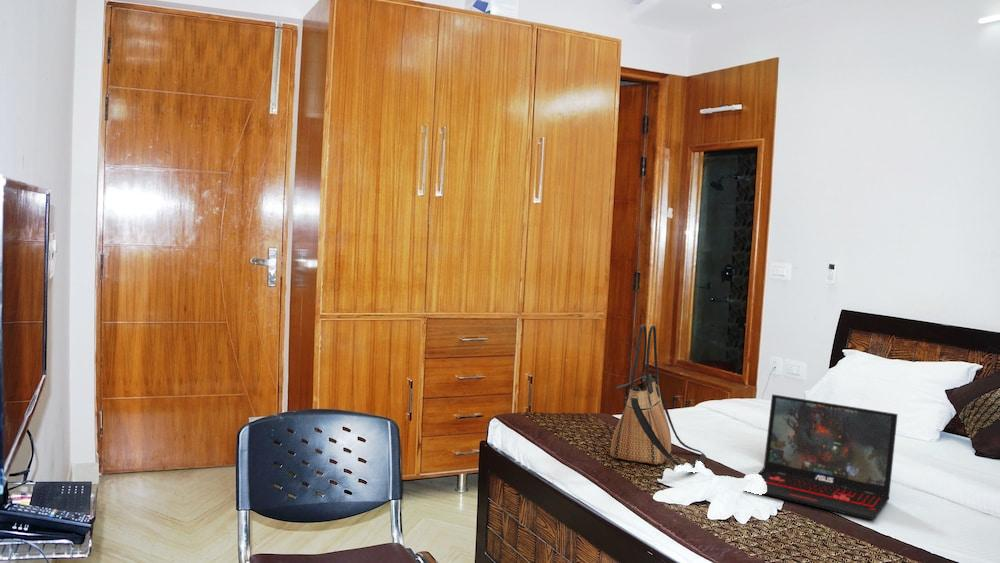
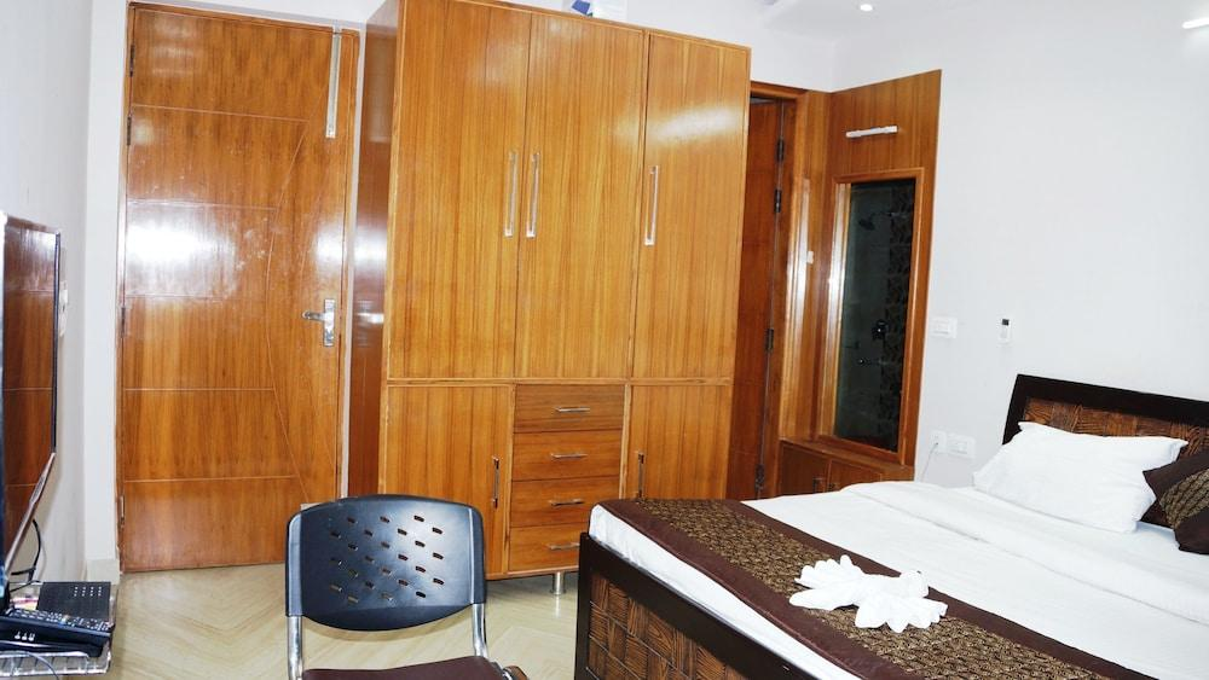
- tote bag (660, 393)
- laptop (818, 452)
